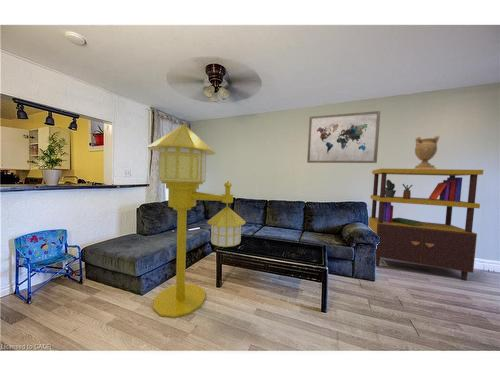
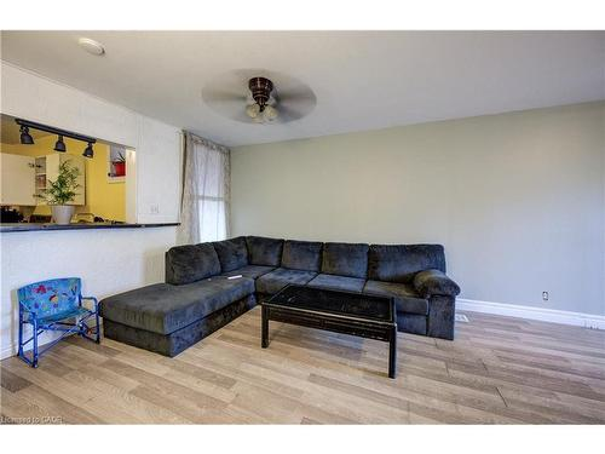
- bookcase (414, 220)
- wall art (341, 138)
- floor lamp (190, 208)
- decorative urn (425, 153)
